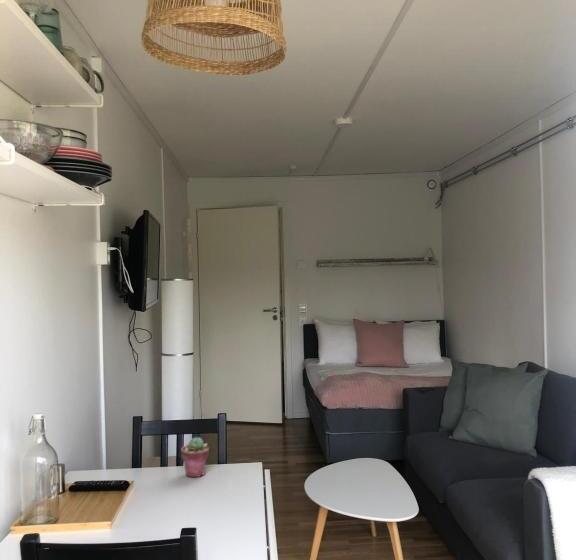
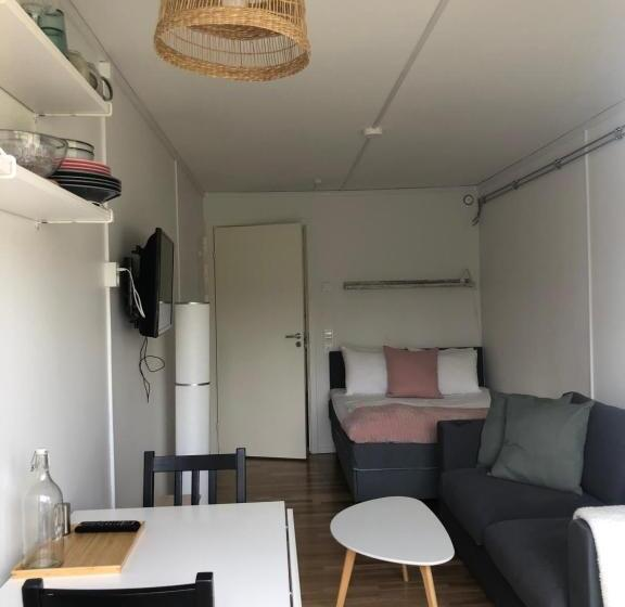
- potted succulent (195, 455)
